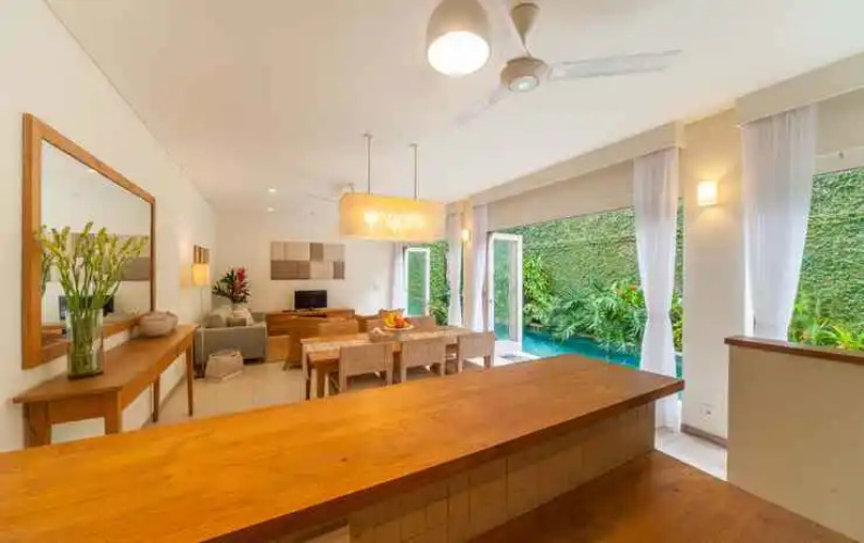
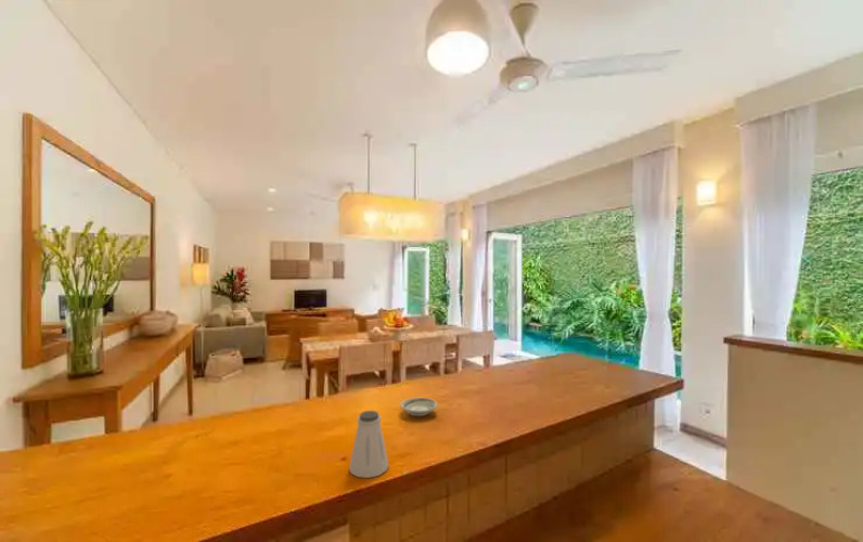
+ saucer (418, 408)
+ saltshaker (369, 440)
